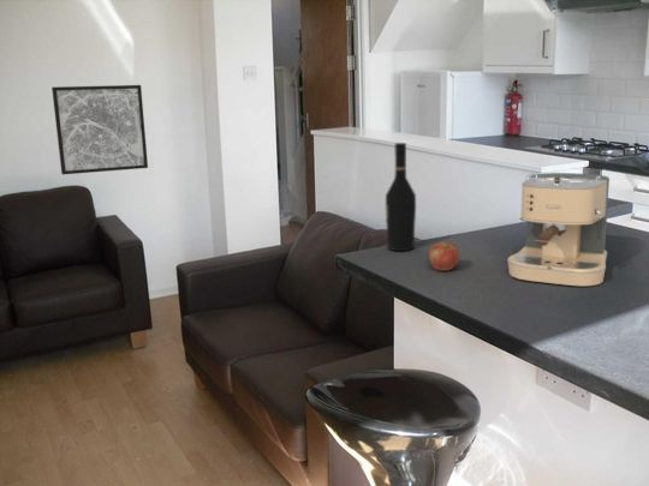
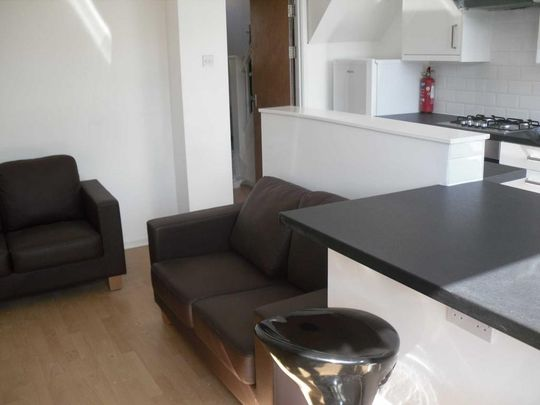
- apple (443, 254)
- wine bottle (400, 197)
- wall art (101, 128)
- coffee maker (559, 224)
